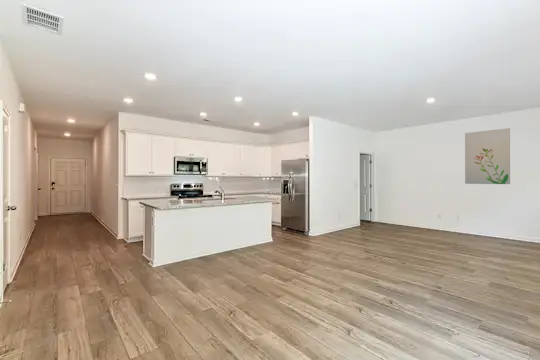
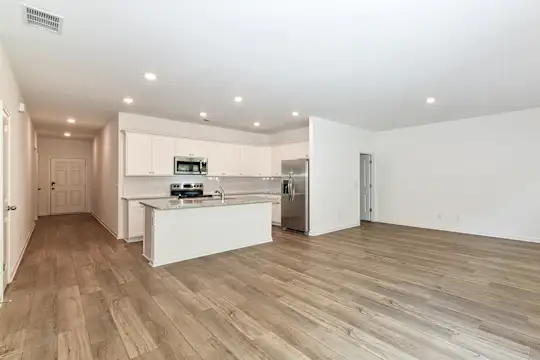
- wall art (486, 157)
